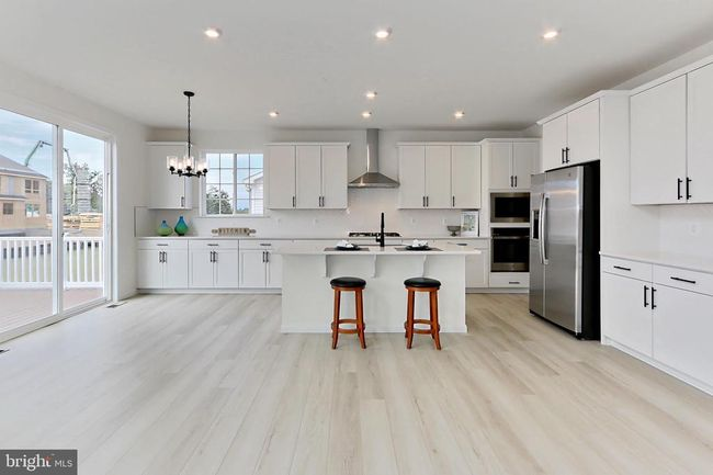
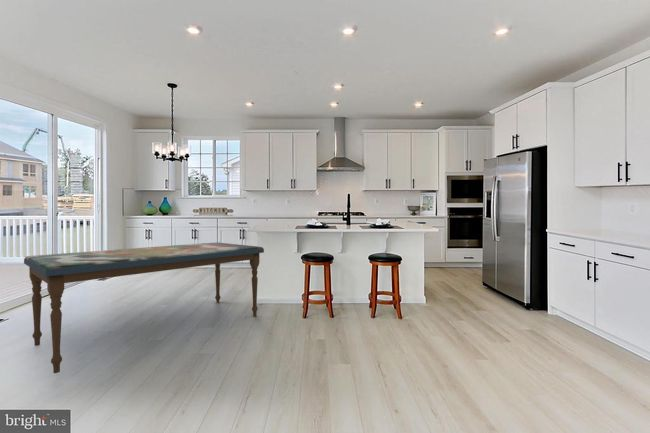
+ dining table (157, 271)
